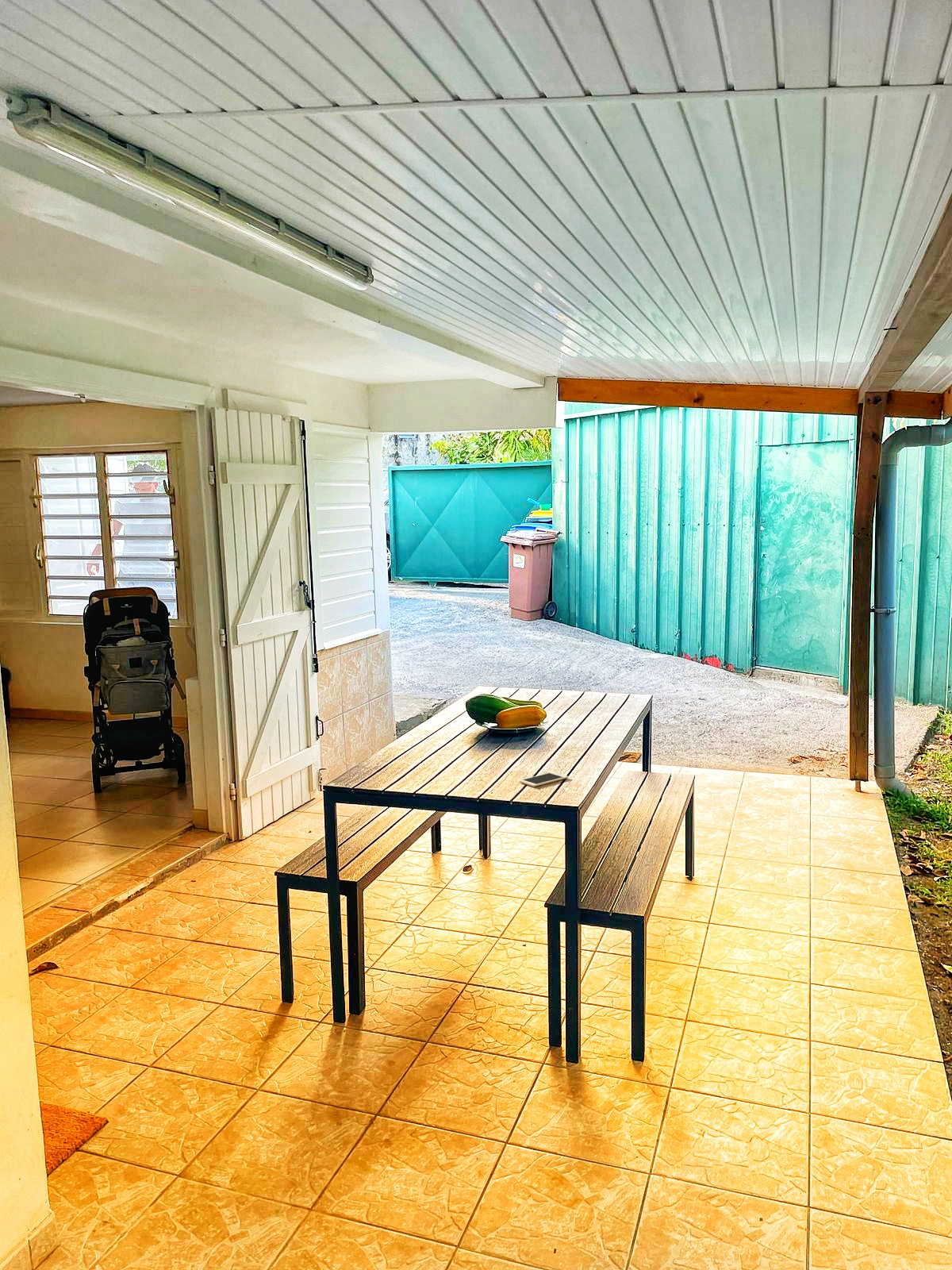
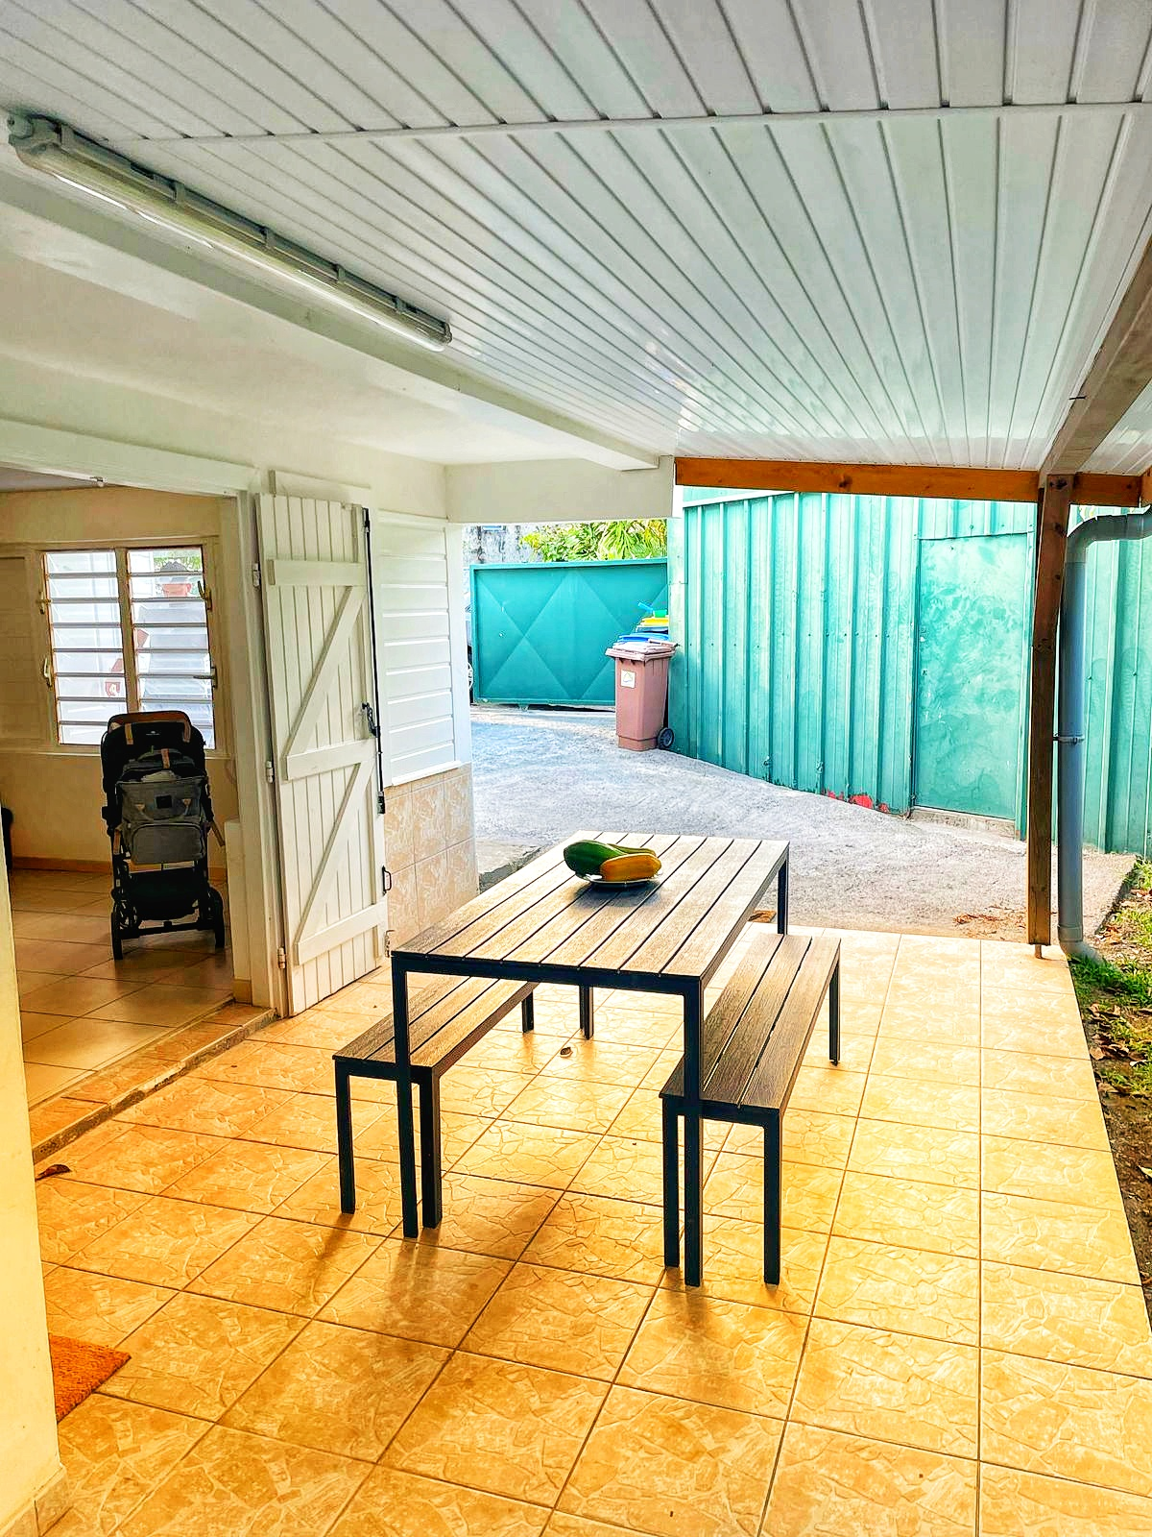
- cell phone (543, 779)
